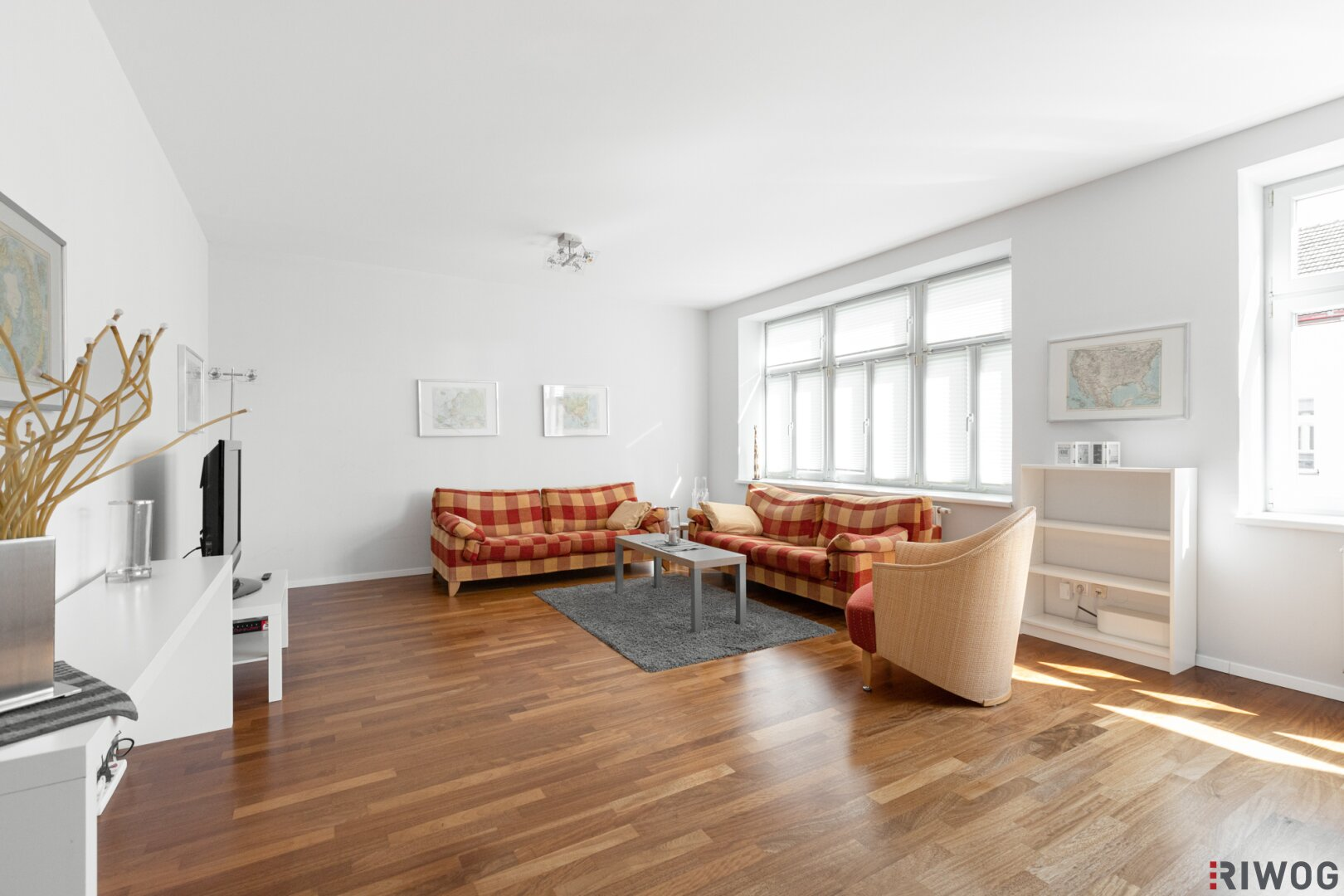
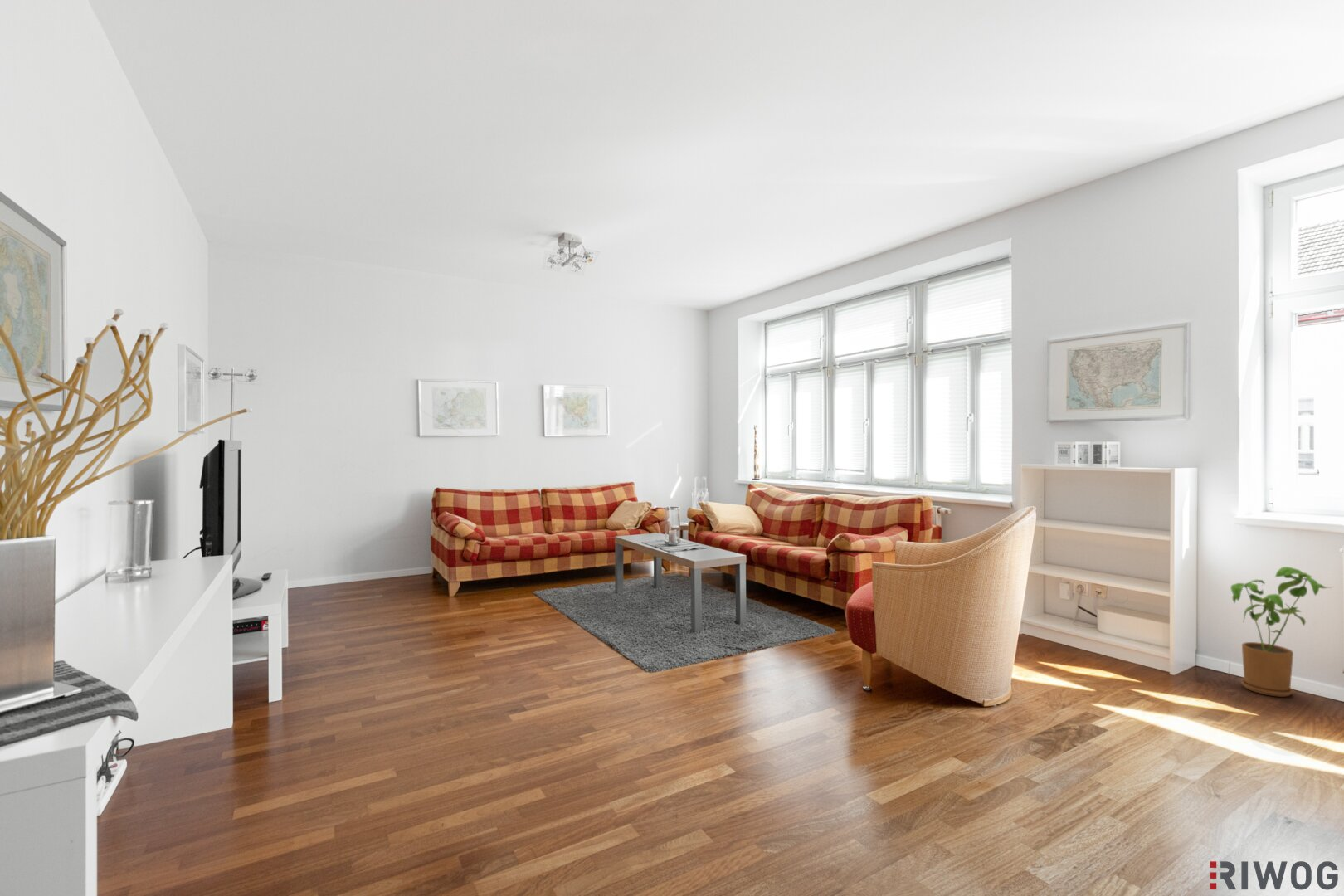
+ house plant (1269, 630)
